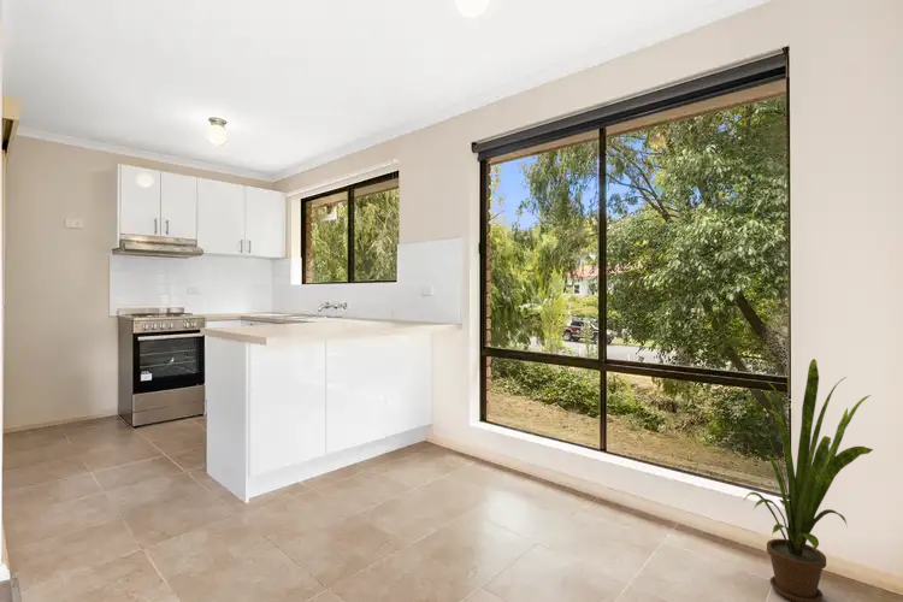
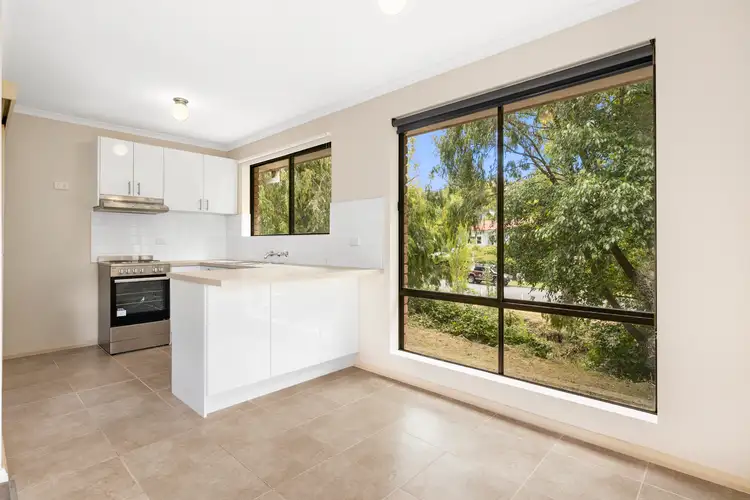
- house plant (792, 474)
